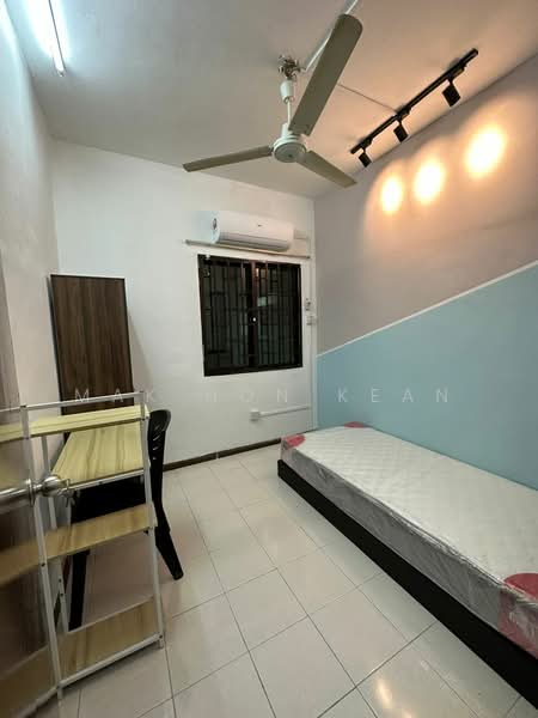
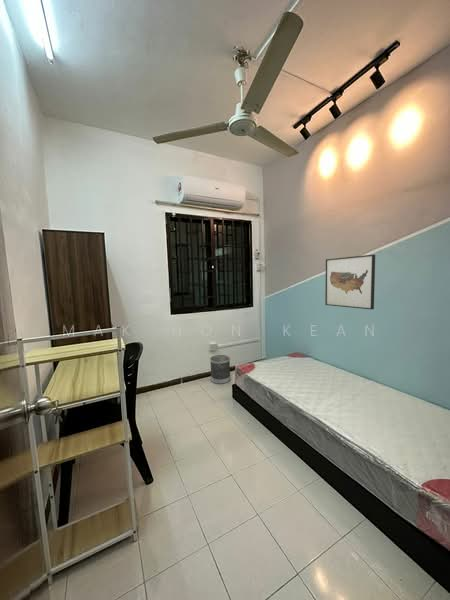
+ wastebasket (220, 368)
+ wall art (347, 282)
